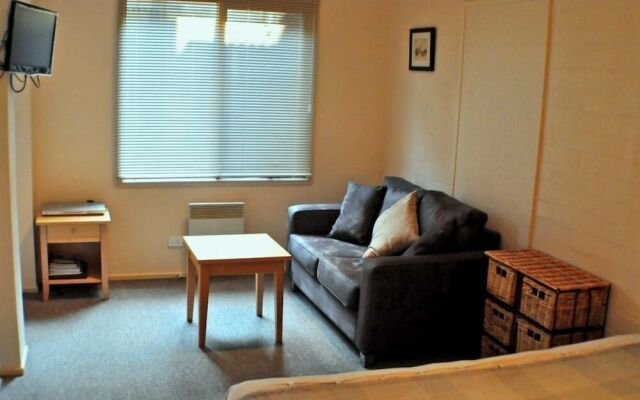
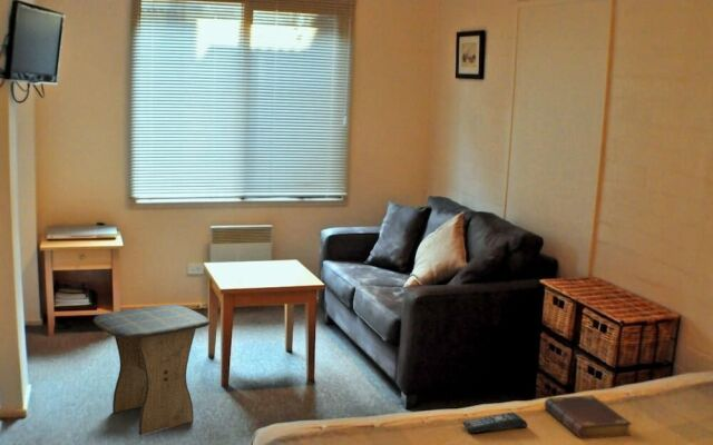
+ book (585, 416)
+ remote control (495, 423)
+ stool (152, 367)
